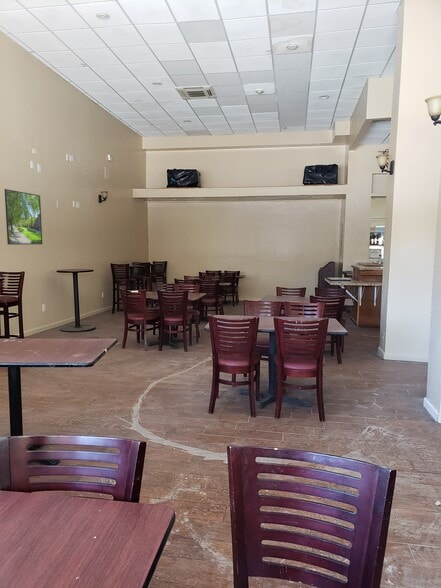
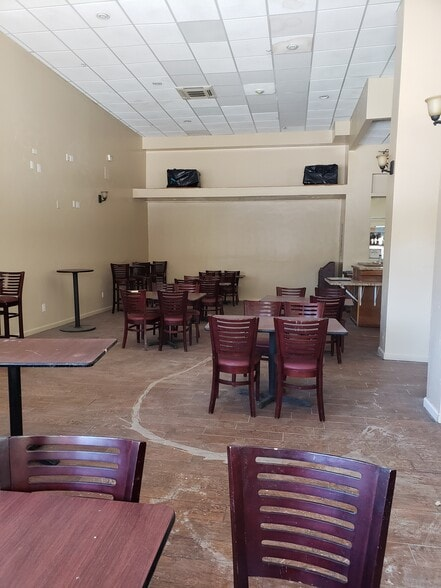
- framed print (24, 218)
